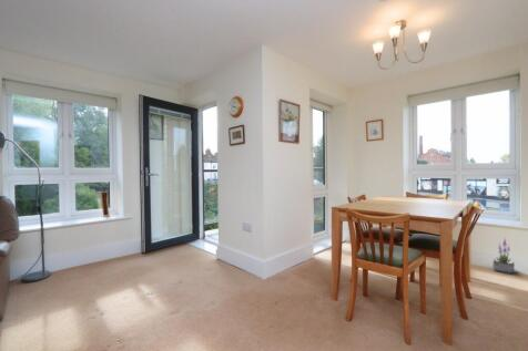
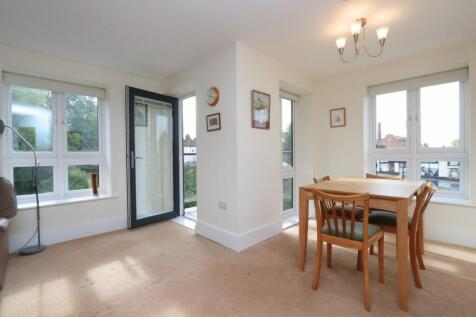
- potted plant (504, 254)
